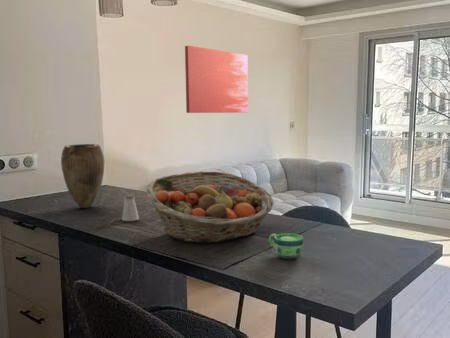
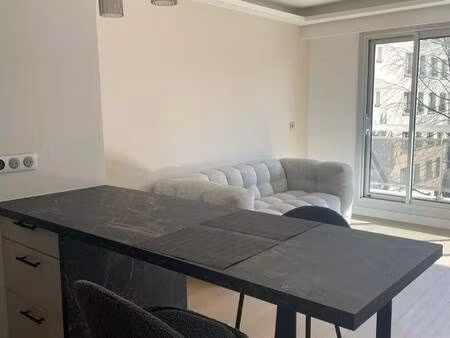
- saltshaker (130, 207)
- cup (284, 246)
- wall art (218, 82)
- fruit basket (211, 204)
- vase (83, 176)
